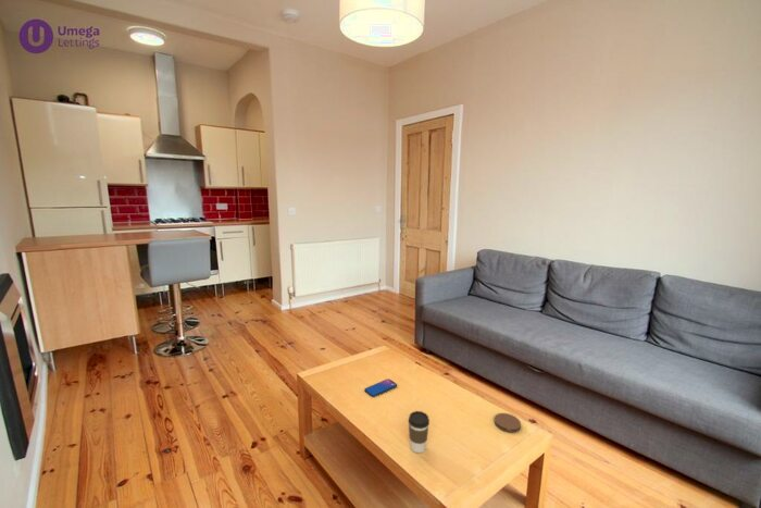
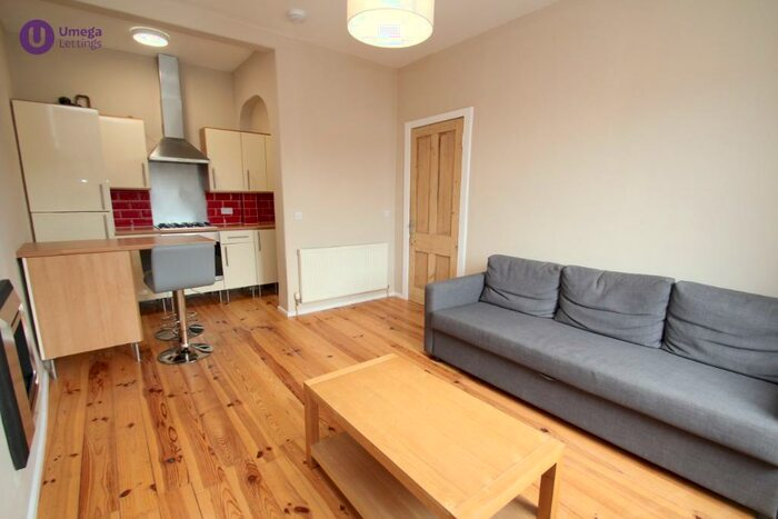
- coaster (507, 422)
- coffee cup (417, 432)
- smartphone (380, 387)
